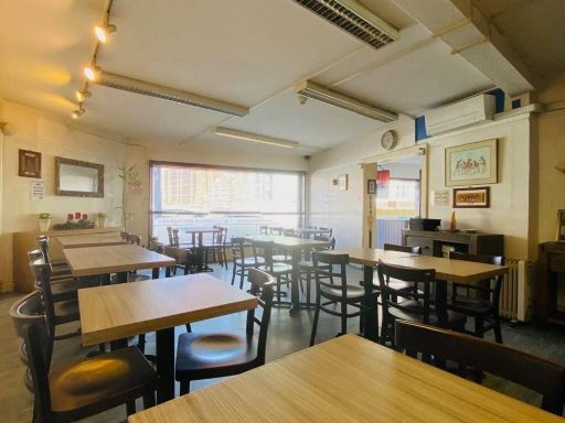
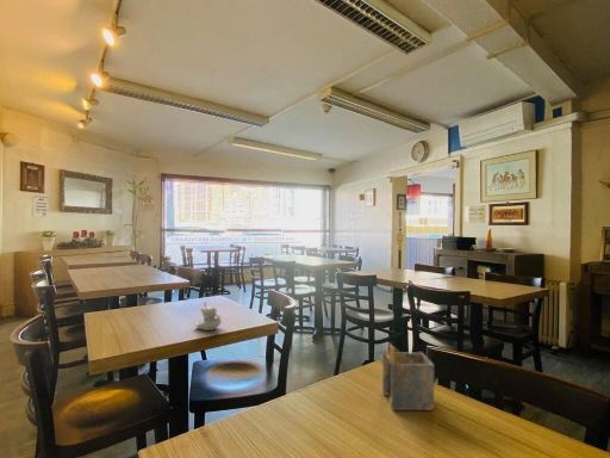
+ candle (208, 315)
+ napkin holder (406, 372)
